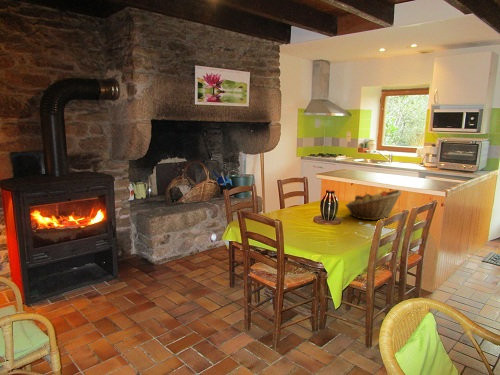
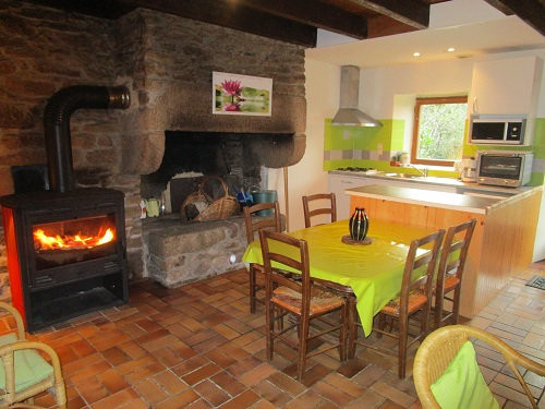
- fruit basket (373, 202)
